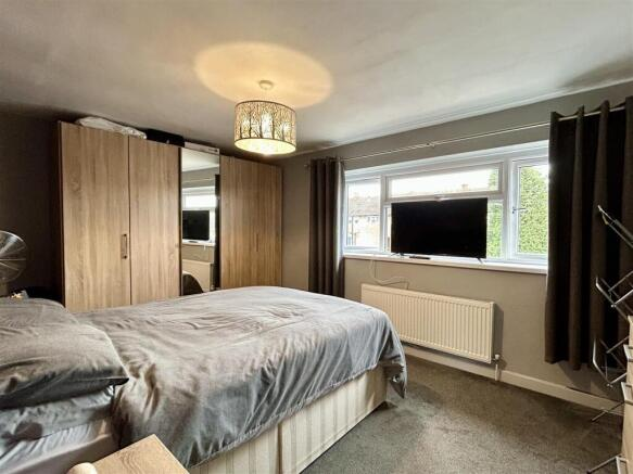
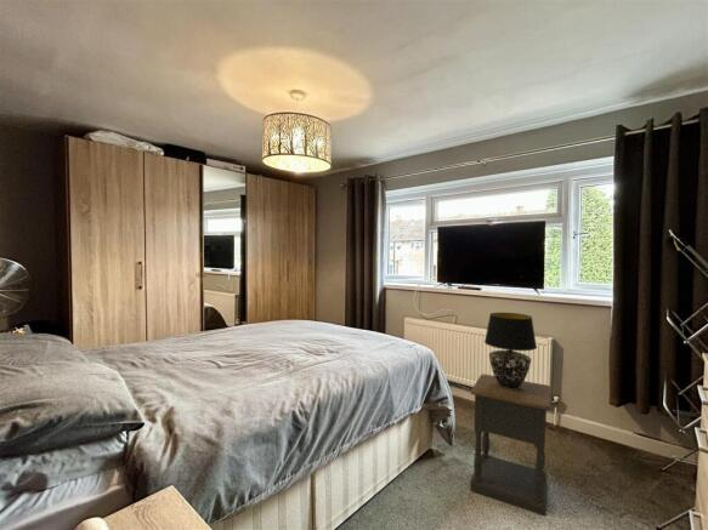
+ table lamp (509, 349)
+ nightstand (510, 437)
